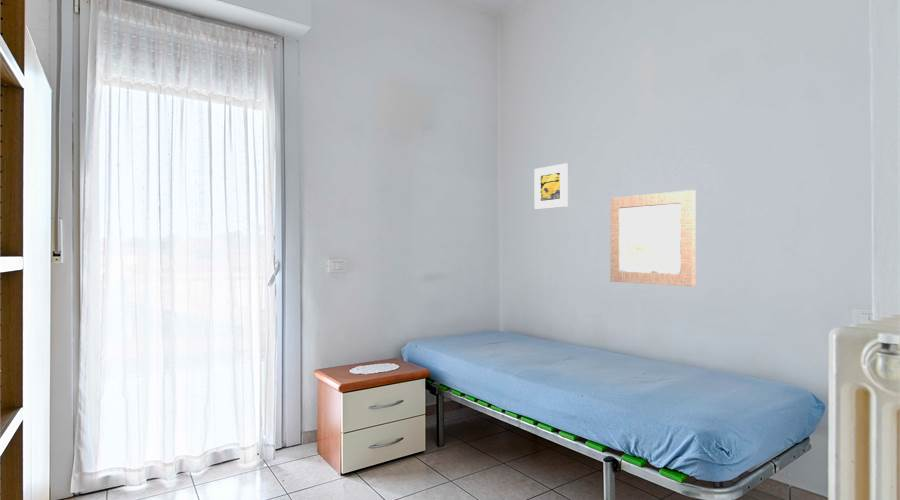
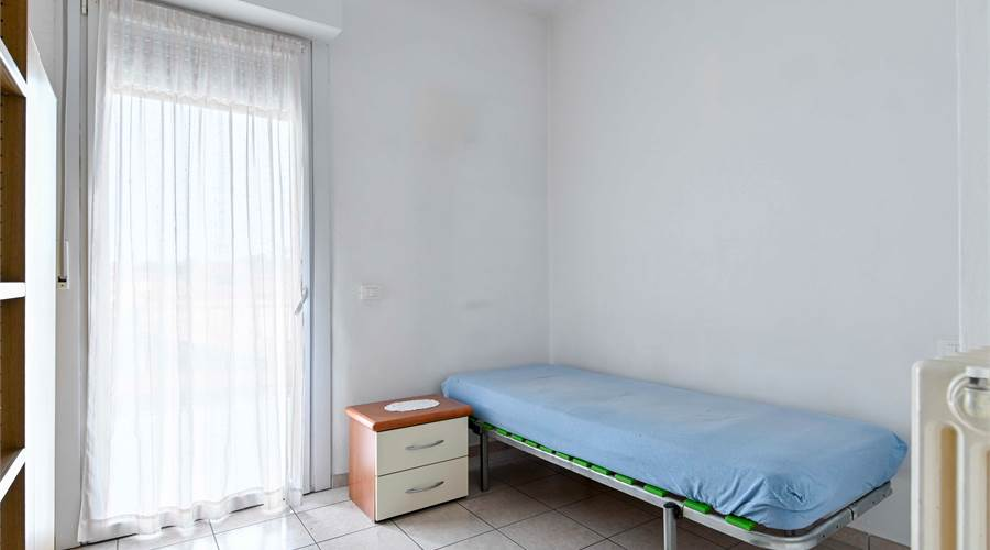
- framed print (550, 187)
- wall art (650, 239)
